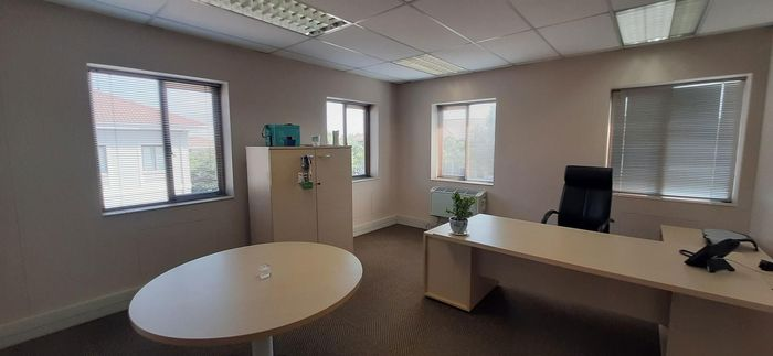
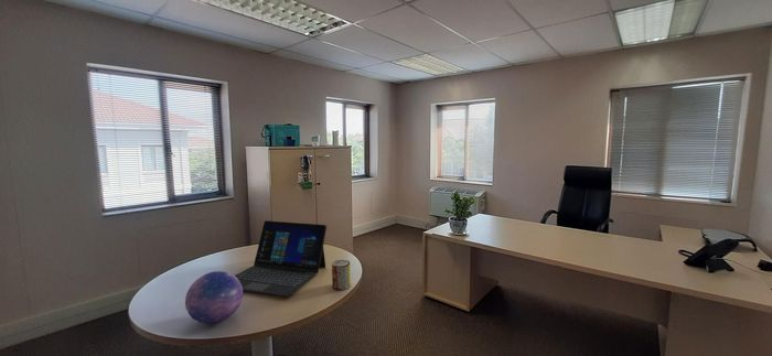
+ laptop (275, 252)
+ decorative ball (215, 296)
+ beverage can (341, 273)
